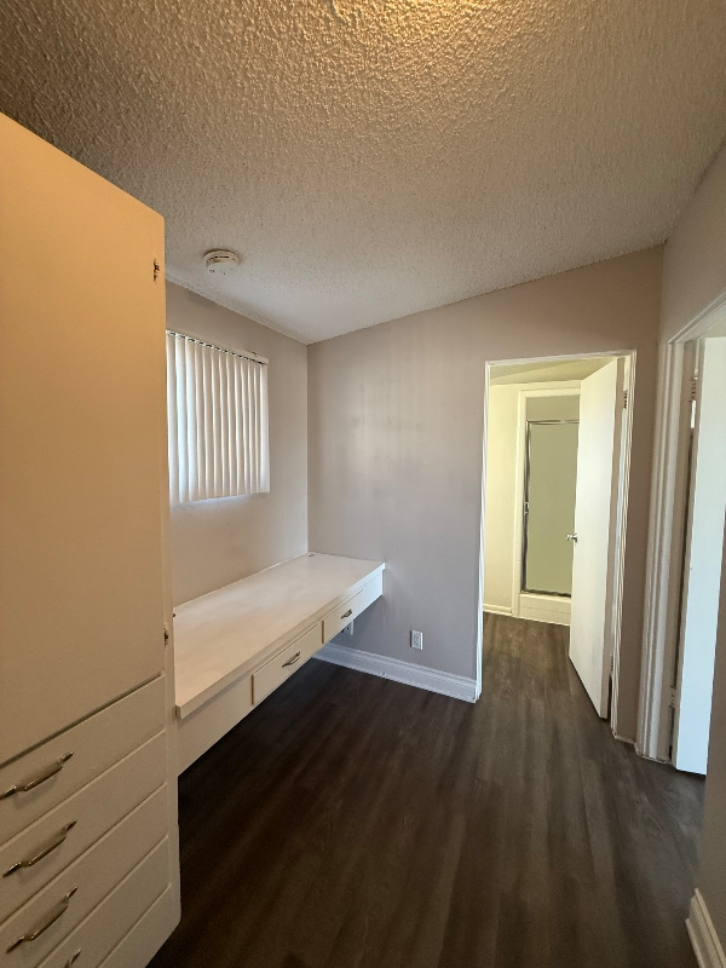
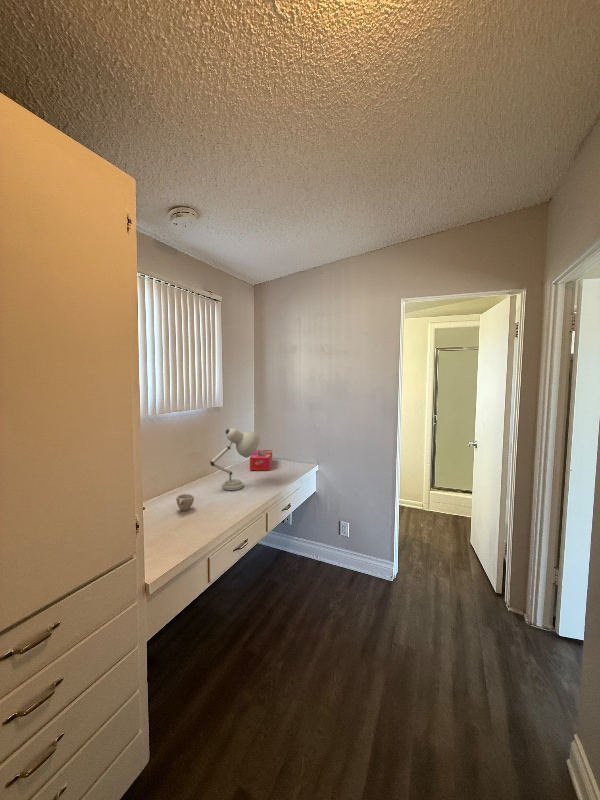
+ tissue box (261, 459)
+ cup (184, 503)
+ desk lamp (240, 454)
